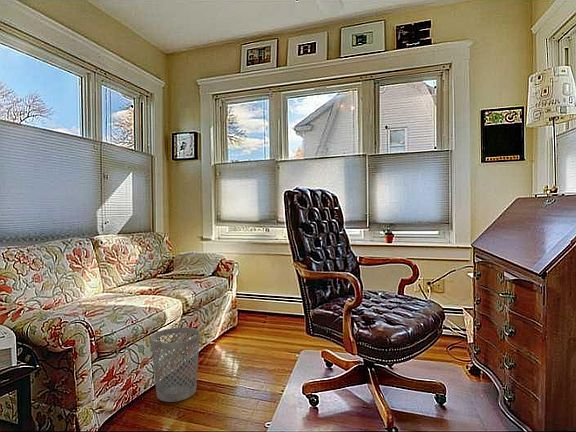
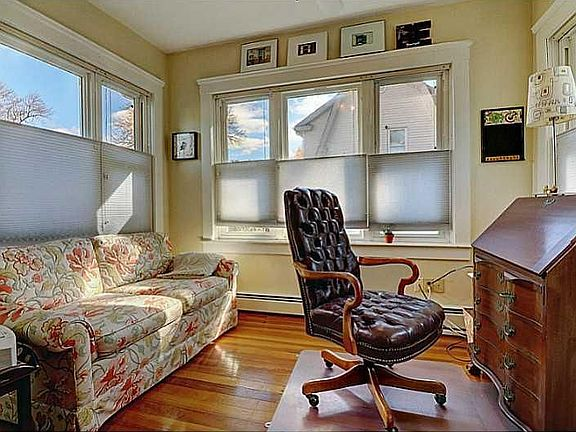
- wastebasket (176, 363)
